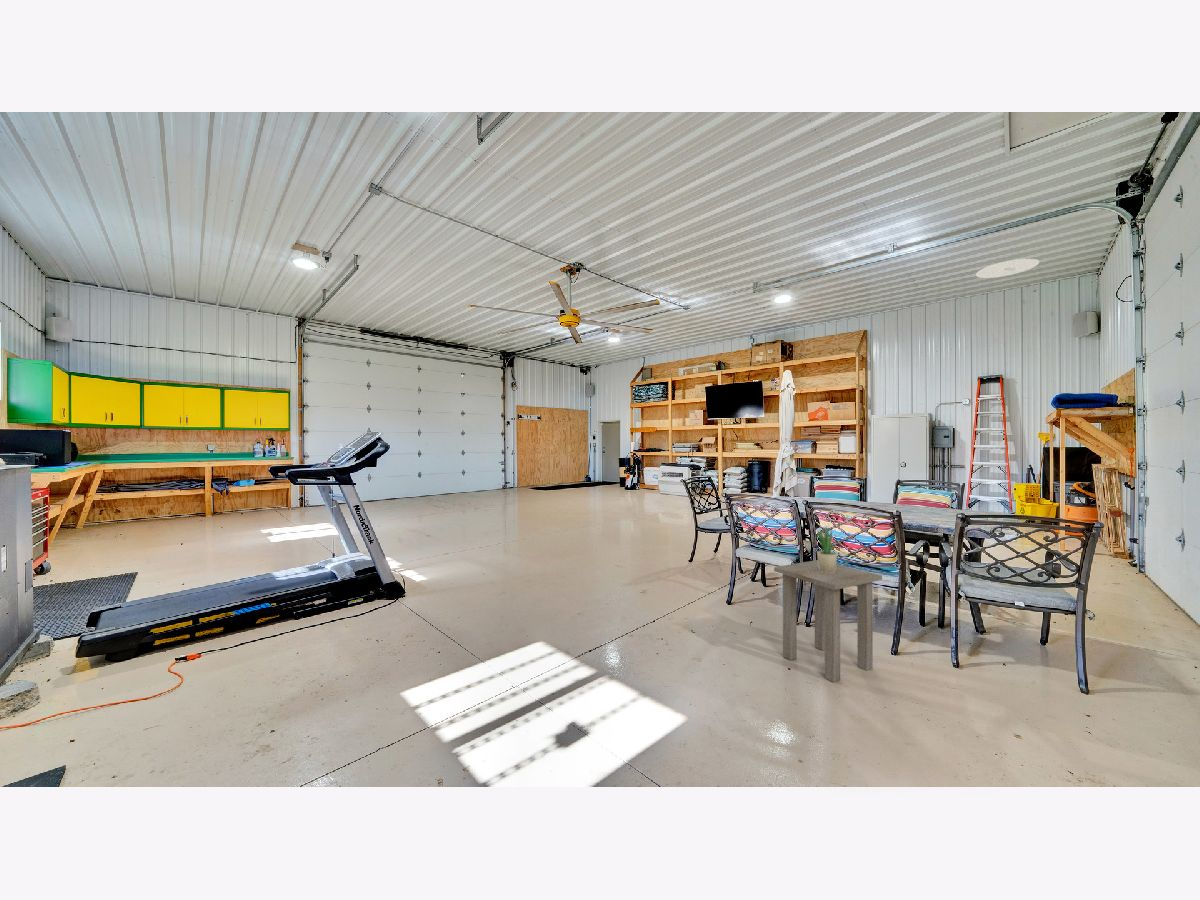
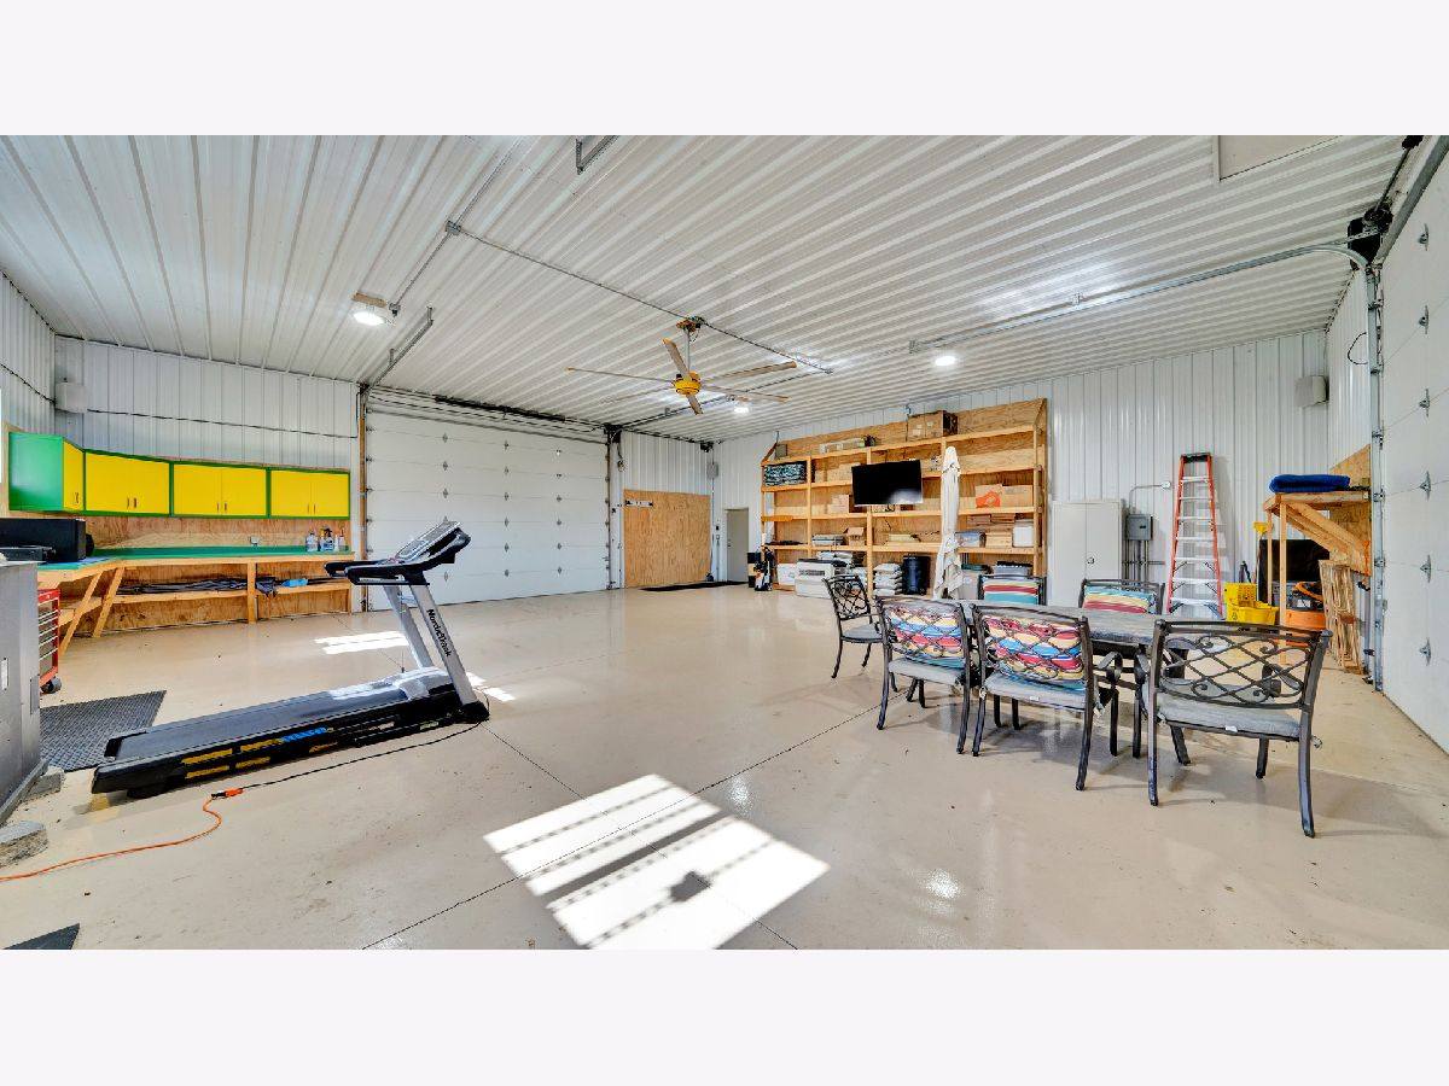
- ceiling light (1006, 266)
- side table (826, 616)
- potted plant (825, 544)
